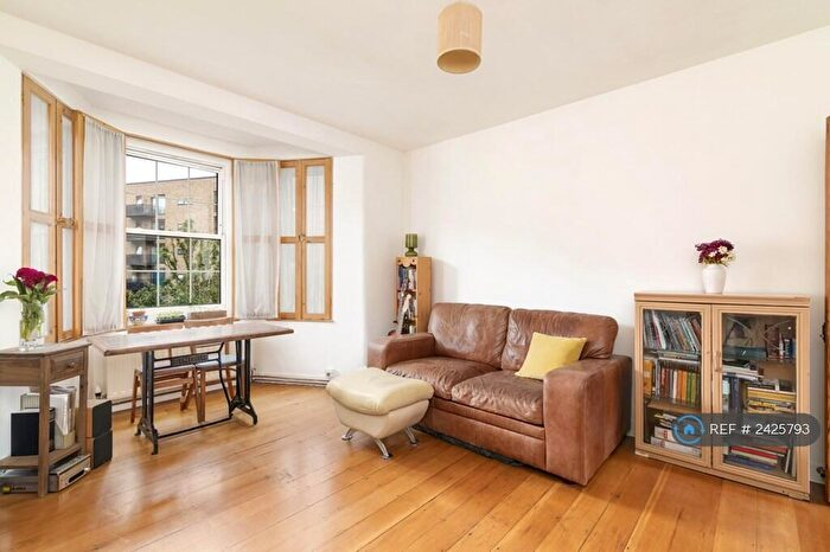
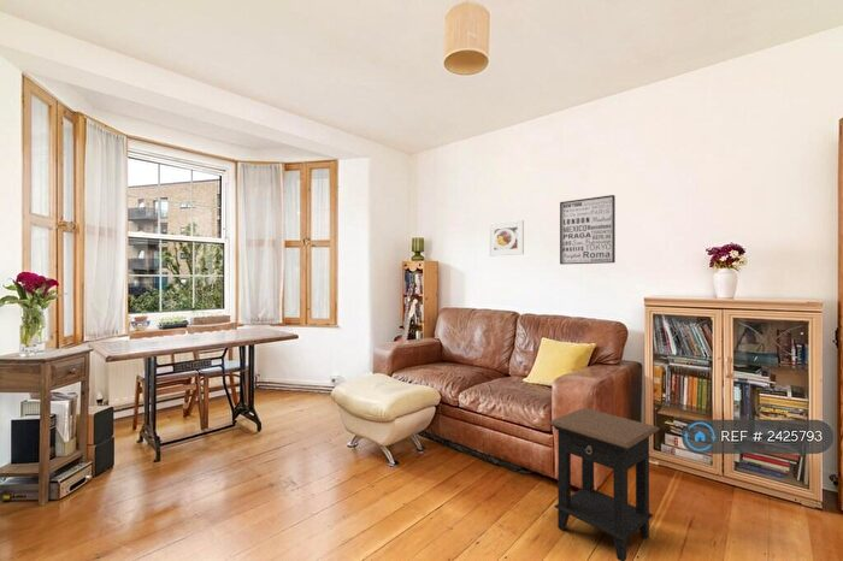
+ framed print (506, 238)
+ side table (593, 477)
+ wall art (585, 231)
